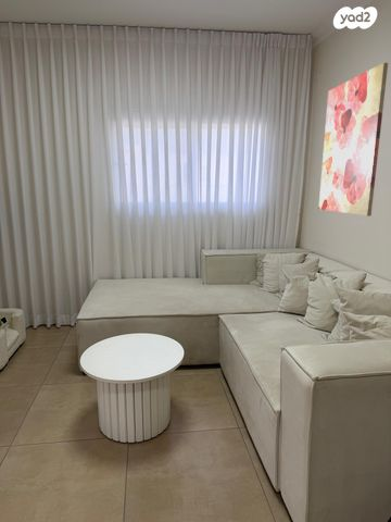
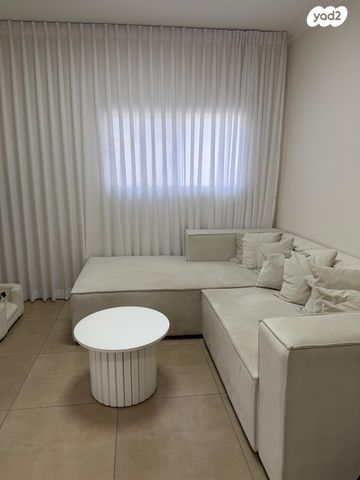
- wall art (348, 147)
